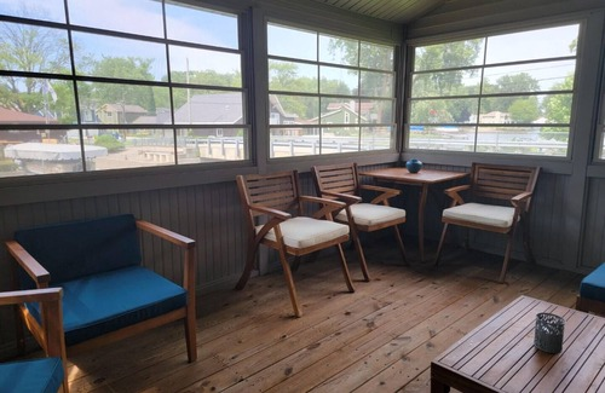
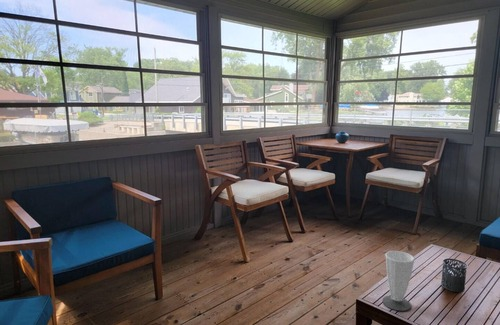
+ cup (398, 279)
